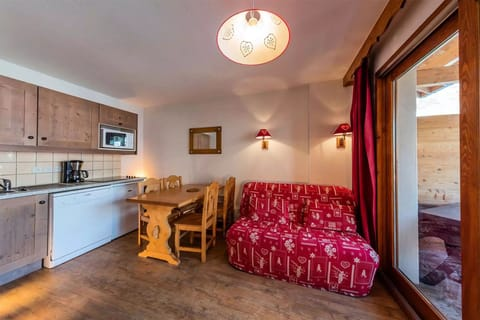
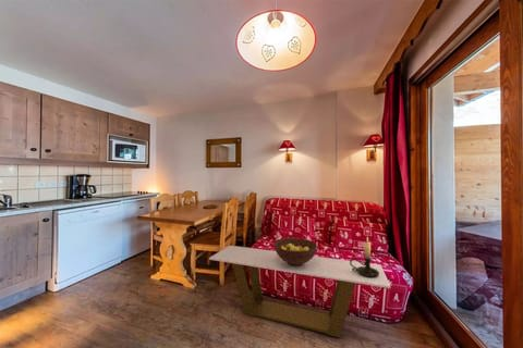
+ coffee table (291, 272)
+ fruit bowl (295, 253)
+ candle holder (364, 253)
